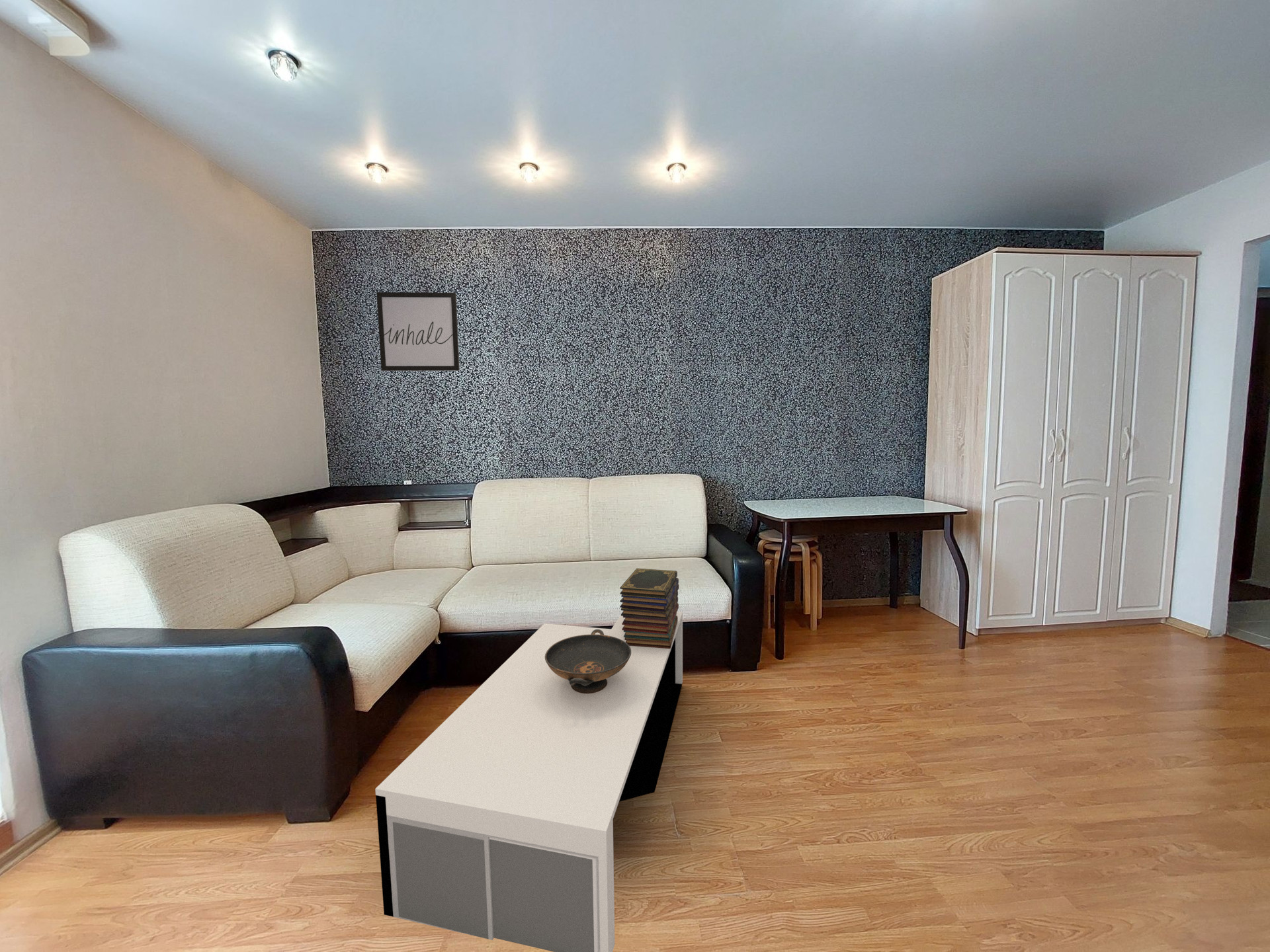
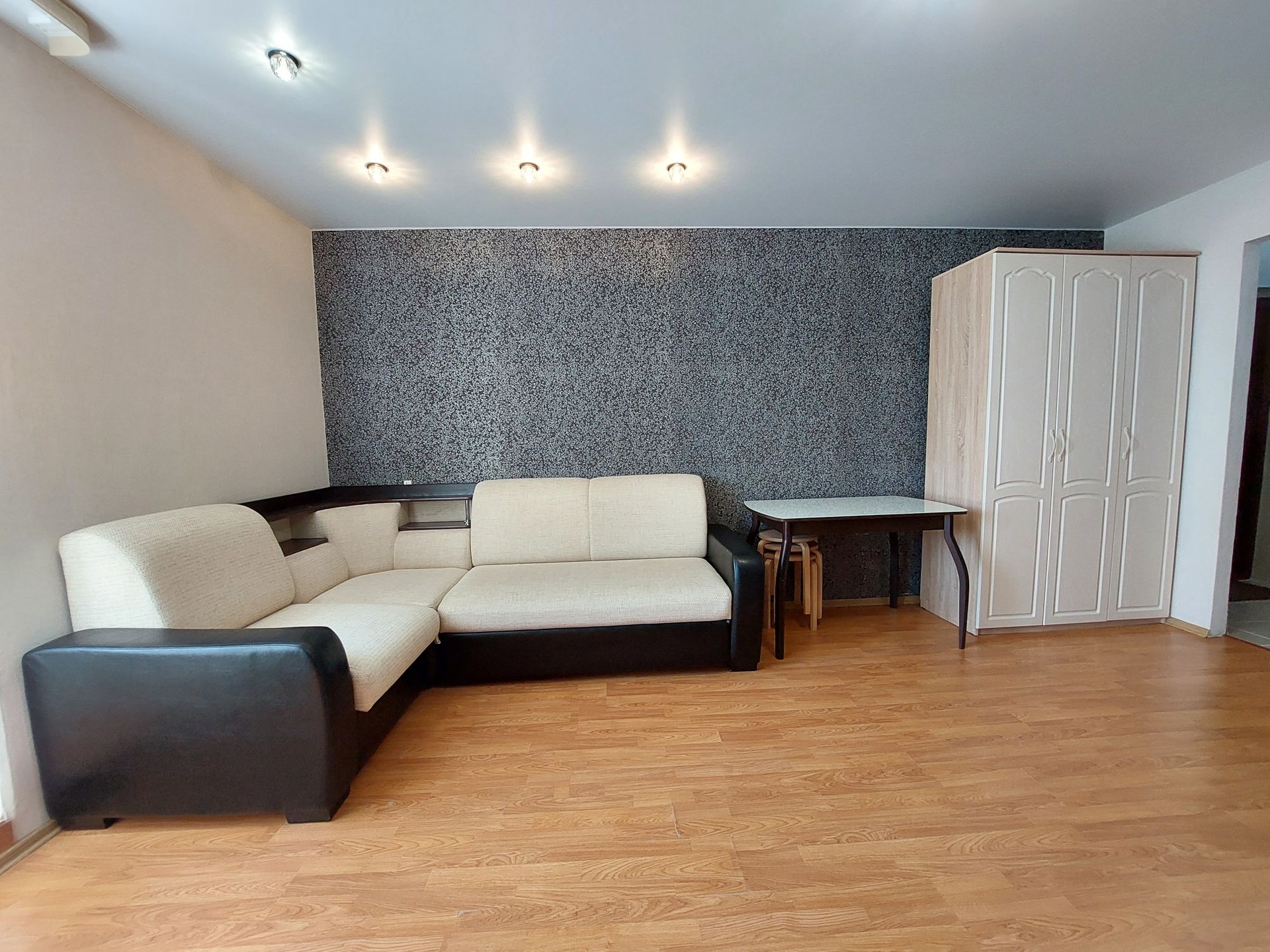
- decorative bowl (589, 666)
- book stack (650, 605)
- wall art (418, 332)
- coffee table (578, 719)
